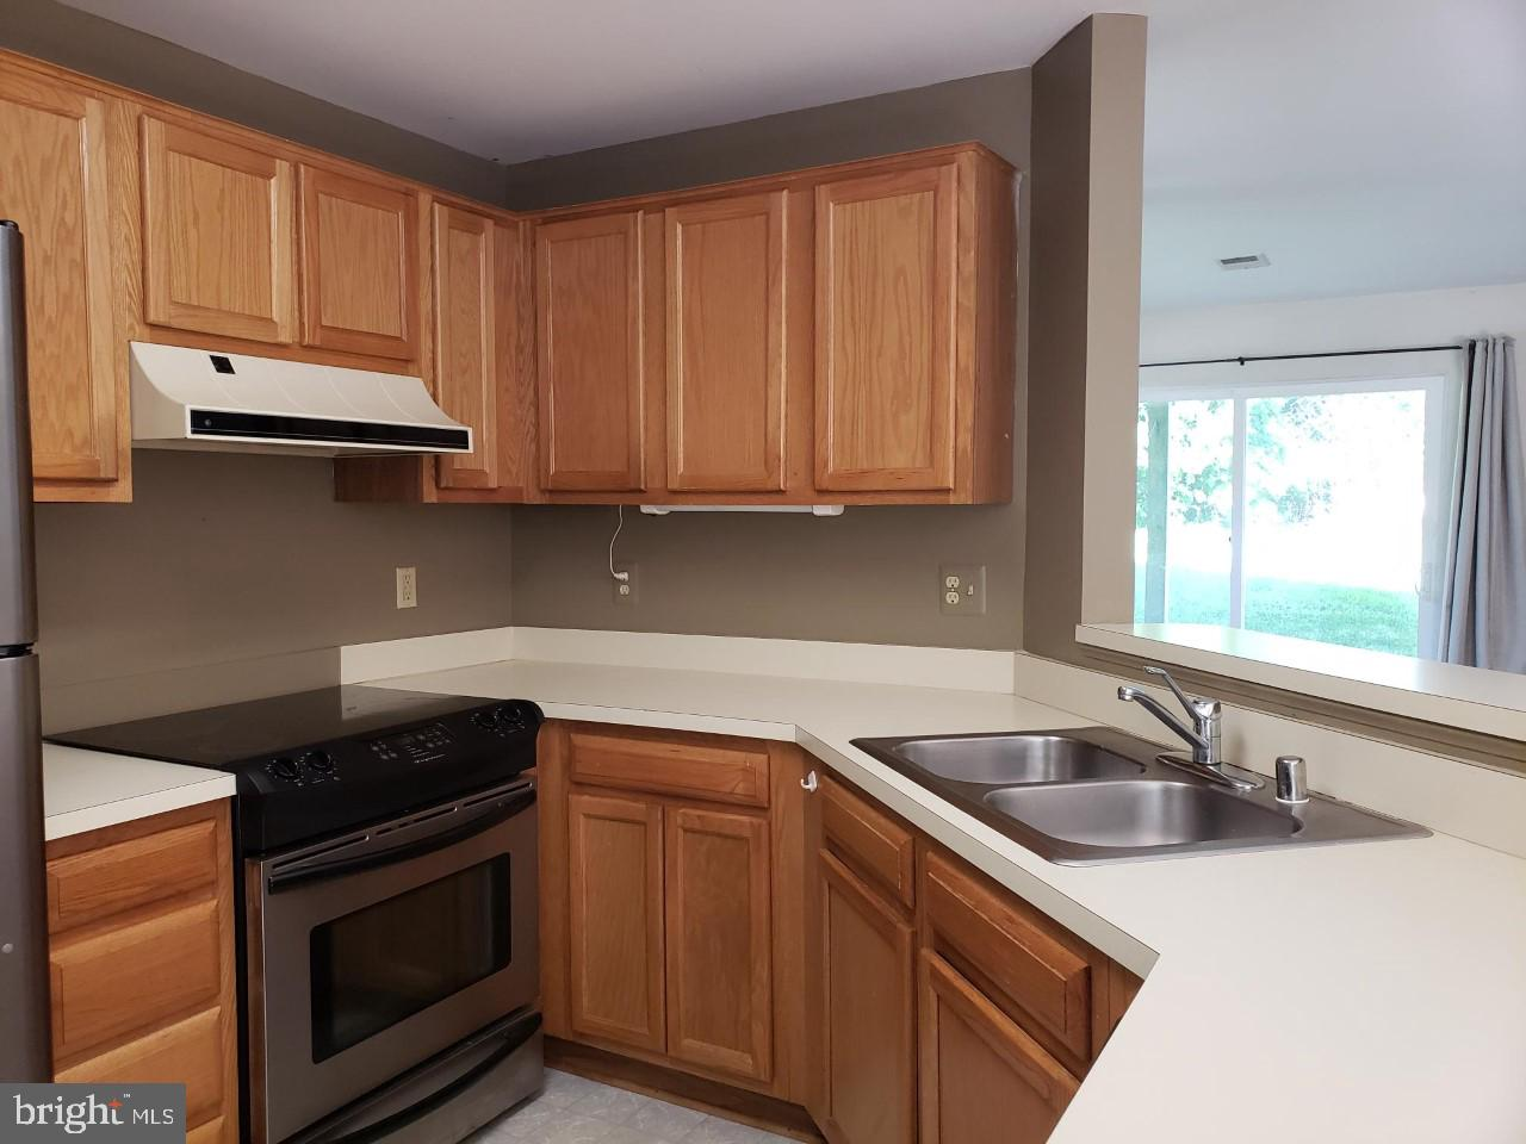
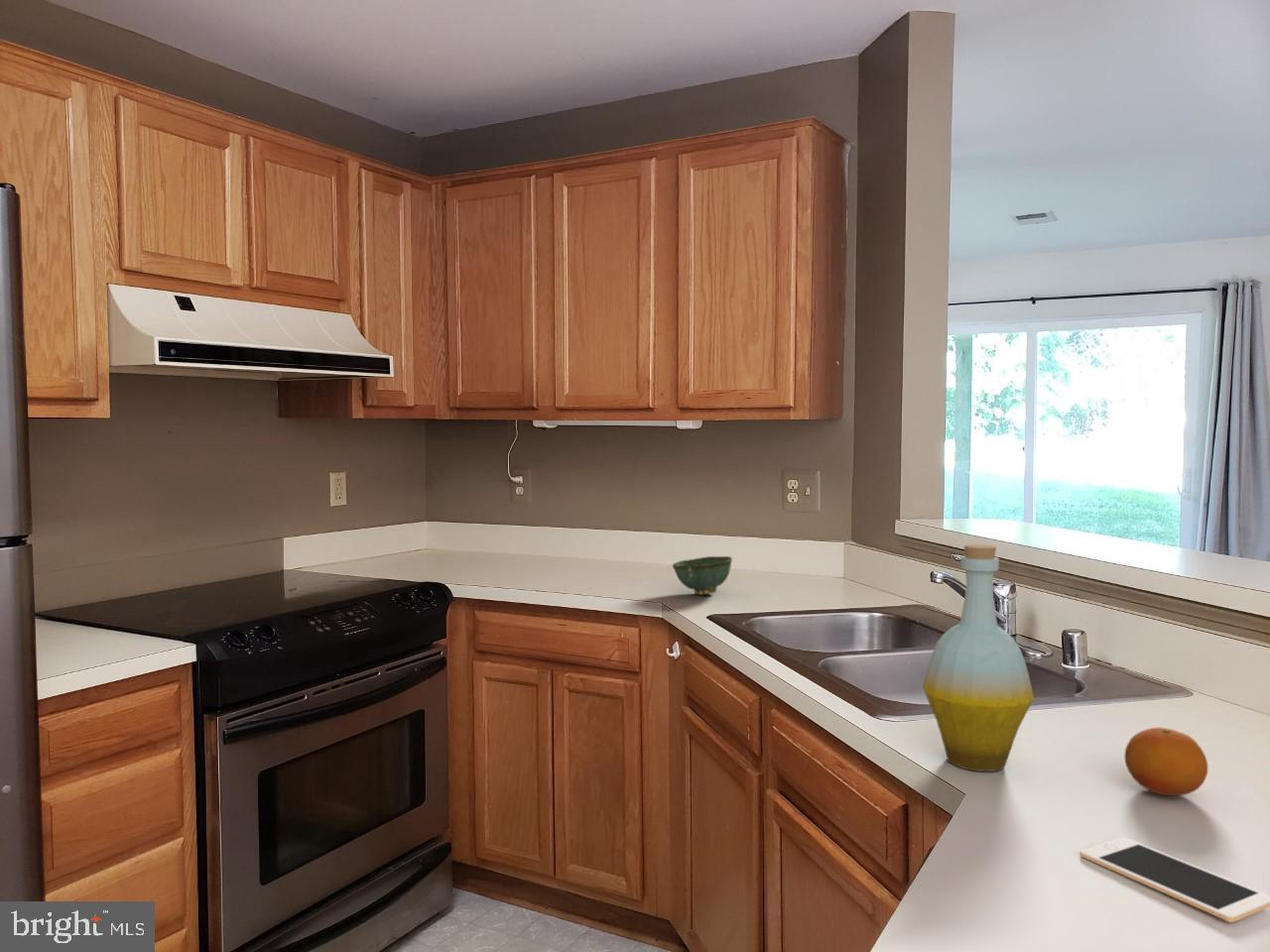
+ fruit (1165, 761)
+ bottle (977, 654)
+ bowl (701, 575)
+ cell phone (1172, 876)
